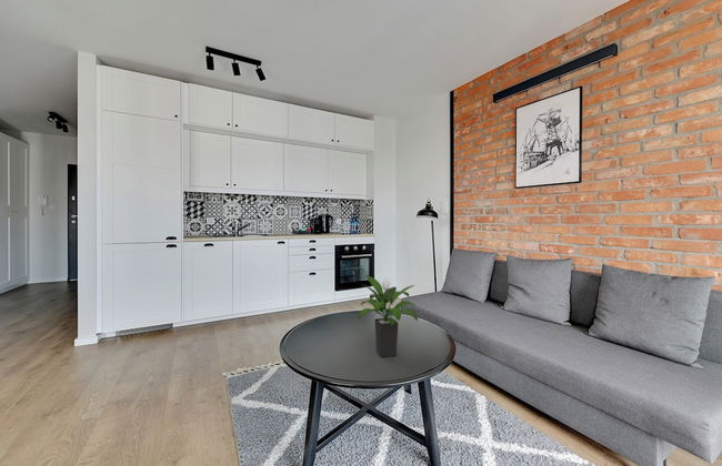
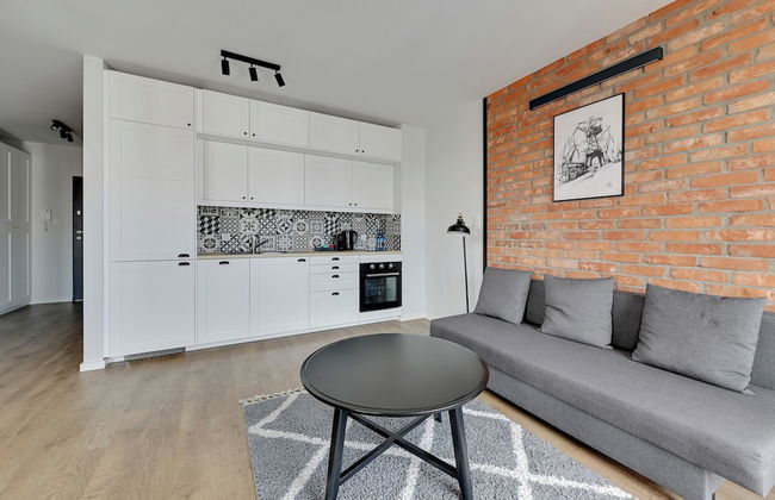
- potted plant (387, 315)
